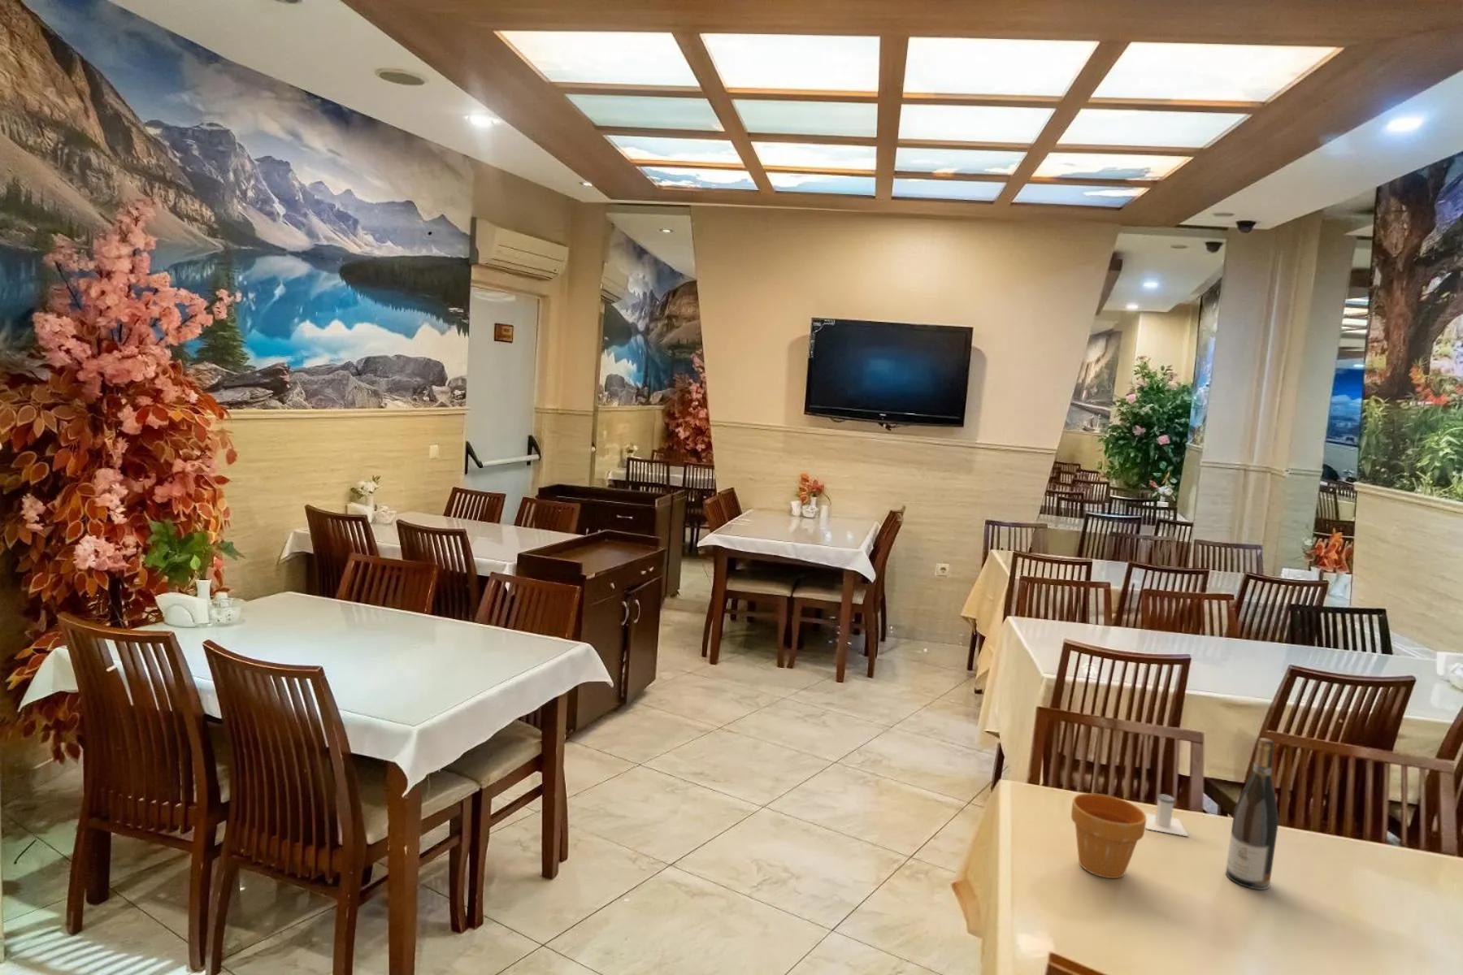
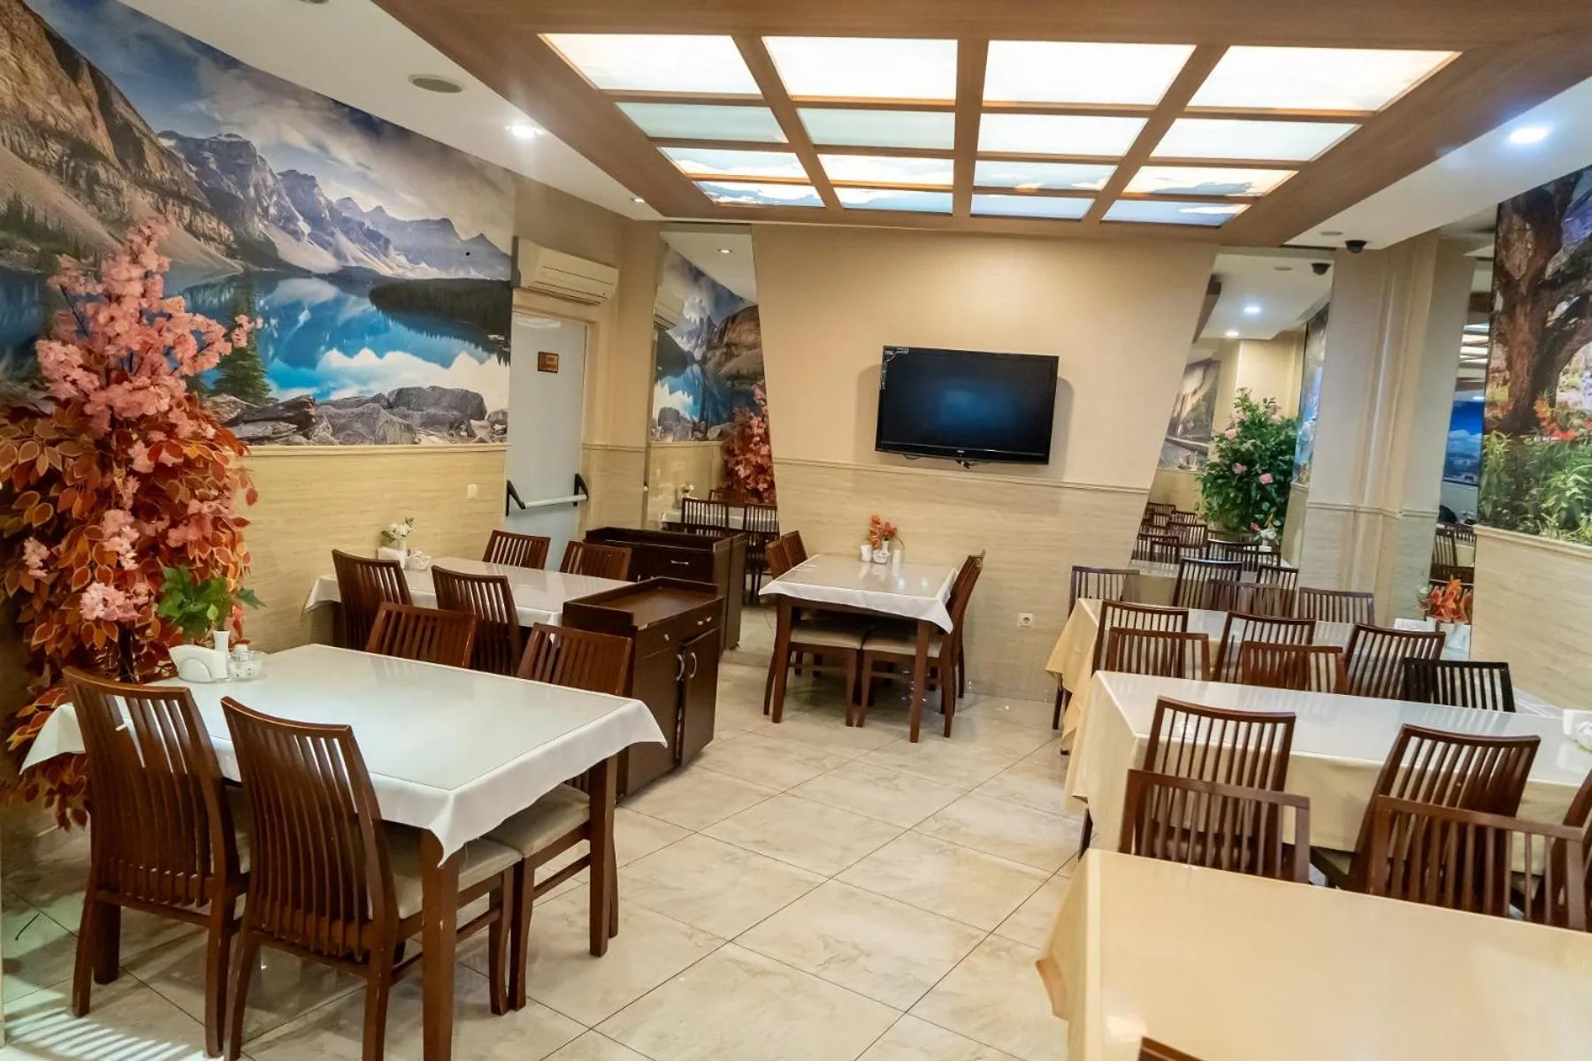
- flower pot (1105, 838)
- wine bottle (1256, 810)
- salt shaker (1164, 810)
